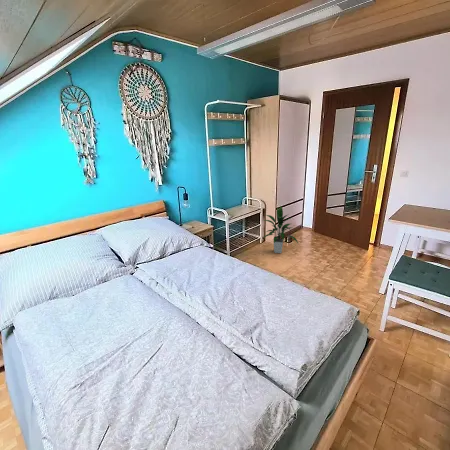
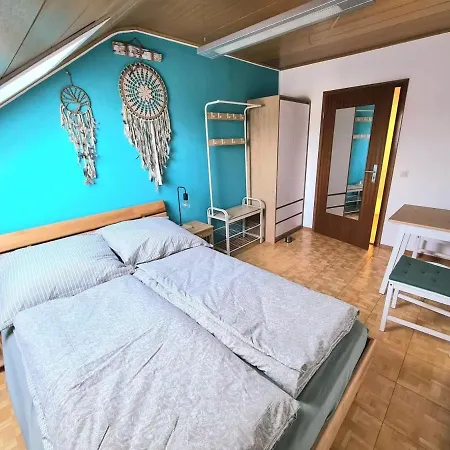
- indoor plant (279, 230)
